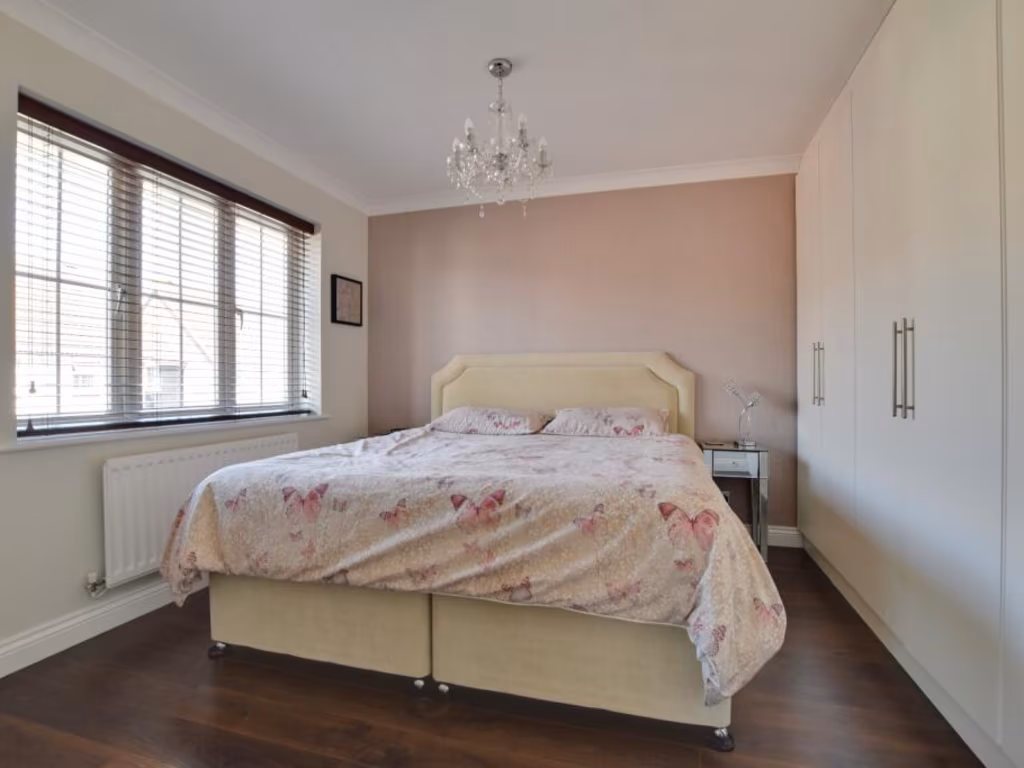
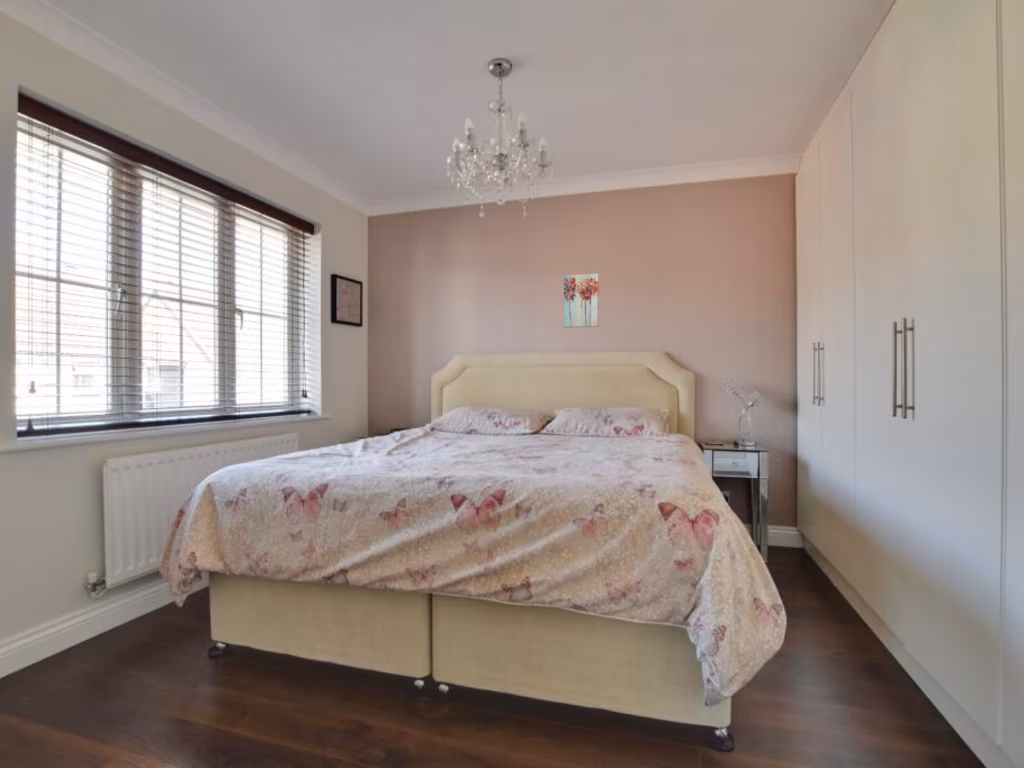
+ wall art (581, 300)
